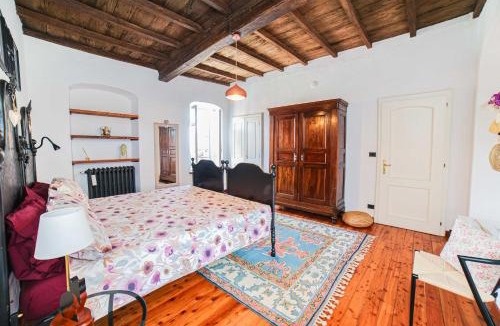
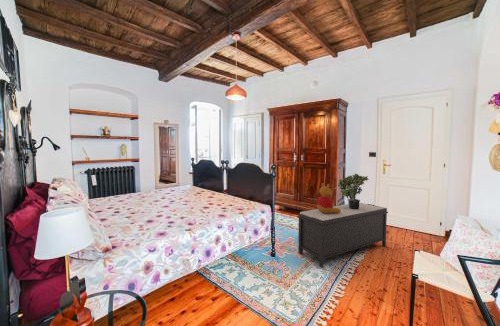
+ stuffed bear (328, 197)
+ potted plant (354, 190)
+ bench (343, 229)
